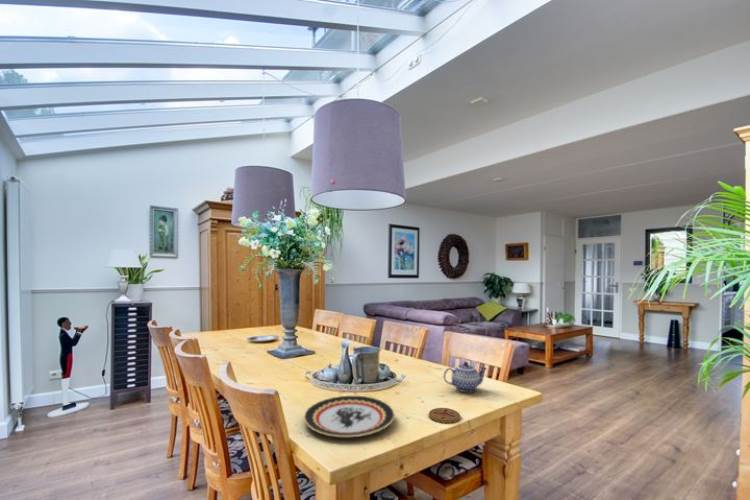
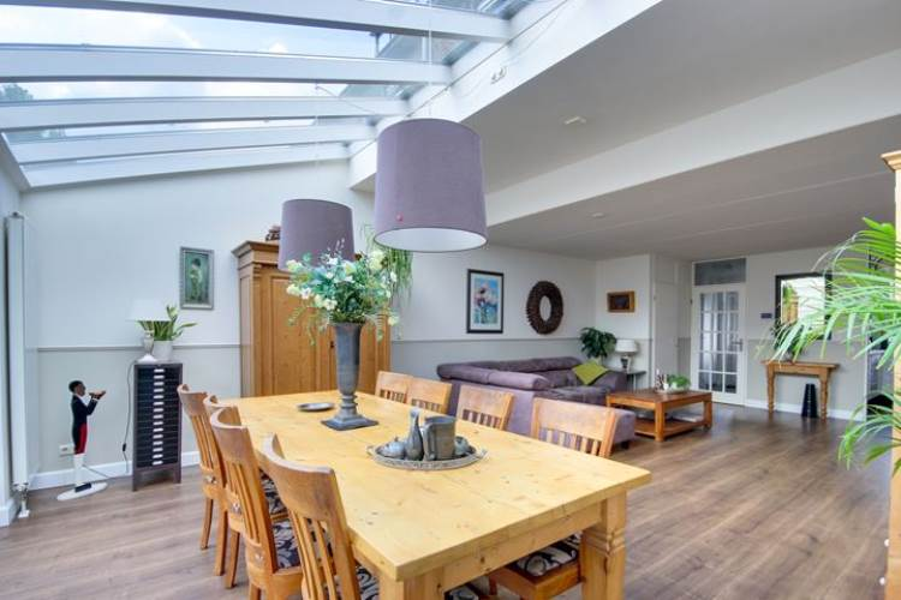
- coaster (444, 415)
- plate (349, 416)
- teapot (465, 375)
